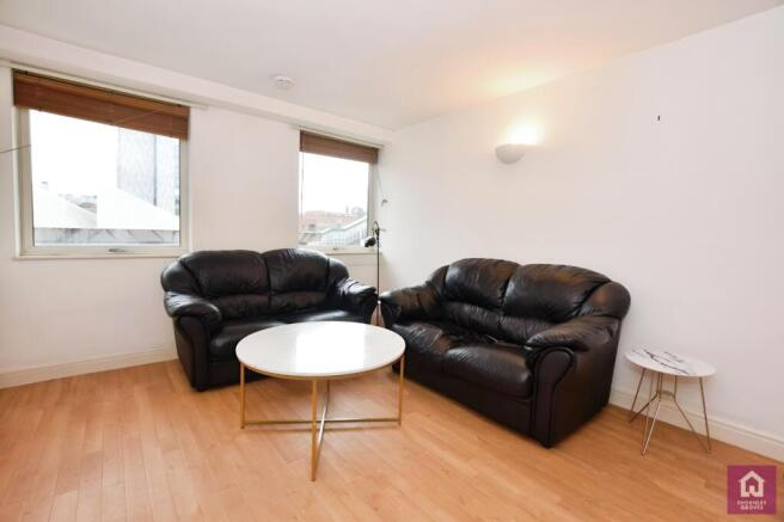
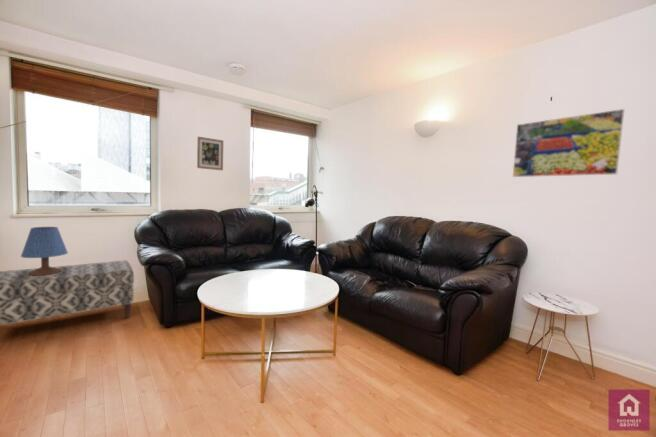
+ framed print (562, 147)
+ wall art (210, 153)
+ bench (64, 296)
+ table lamp (45, 250)
